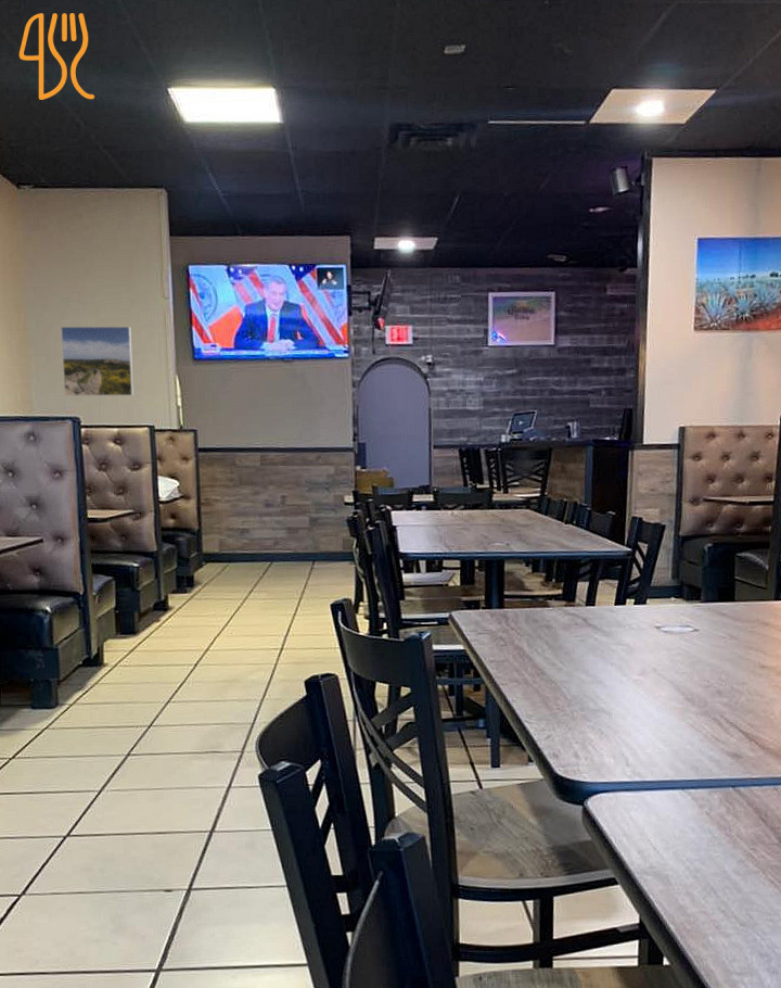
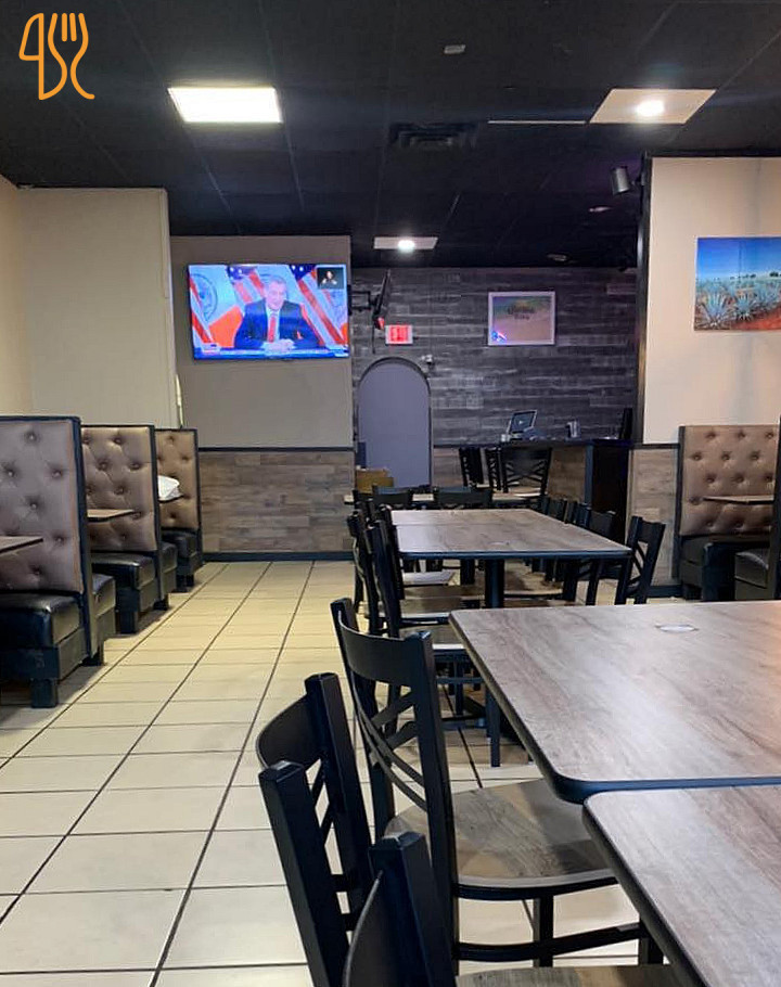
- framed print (97, 360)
